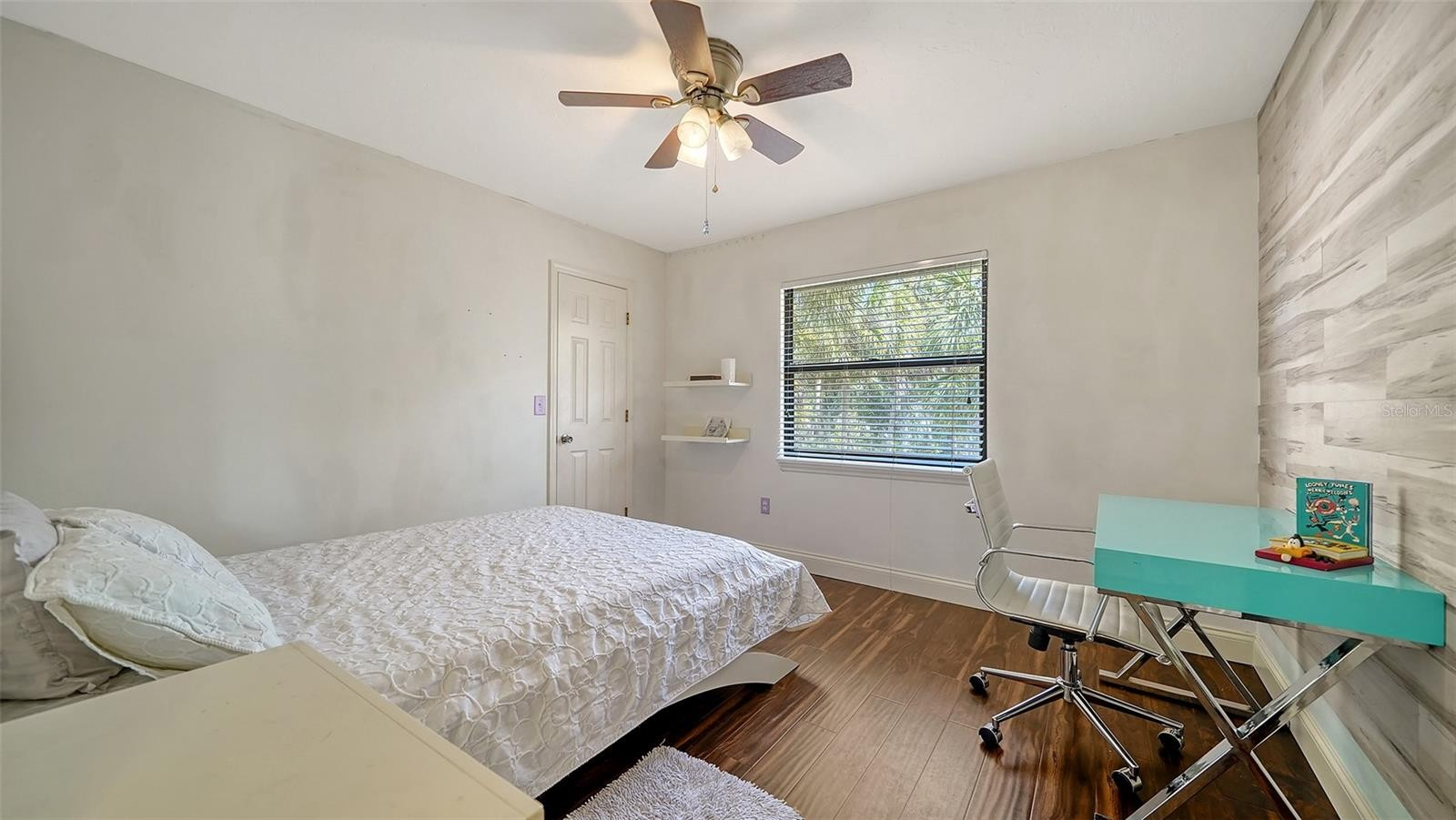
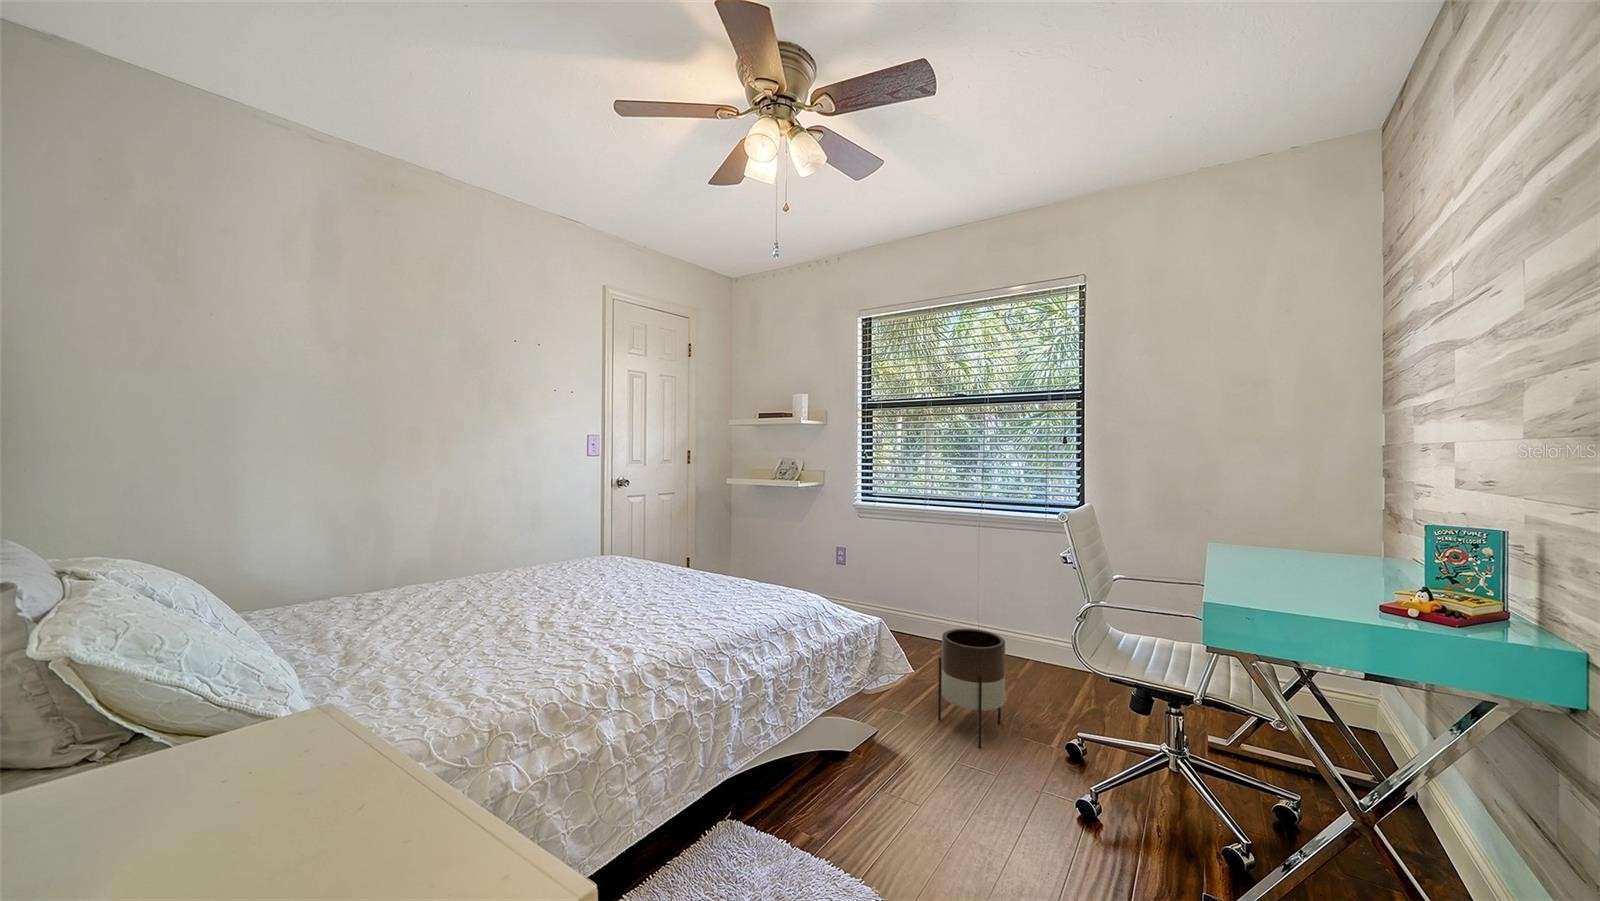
+ planter (973, 685)
